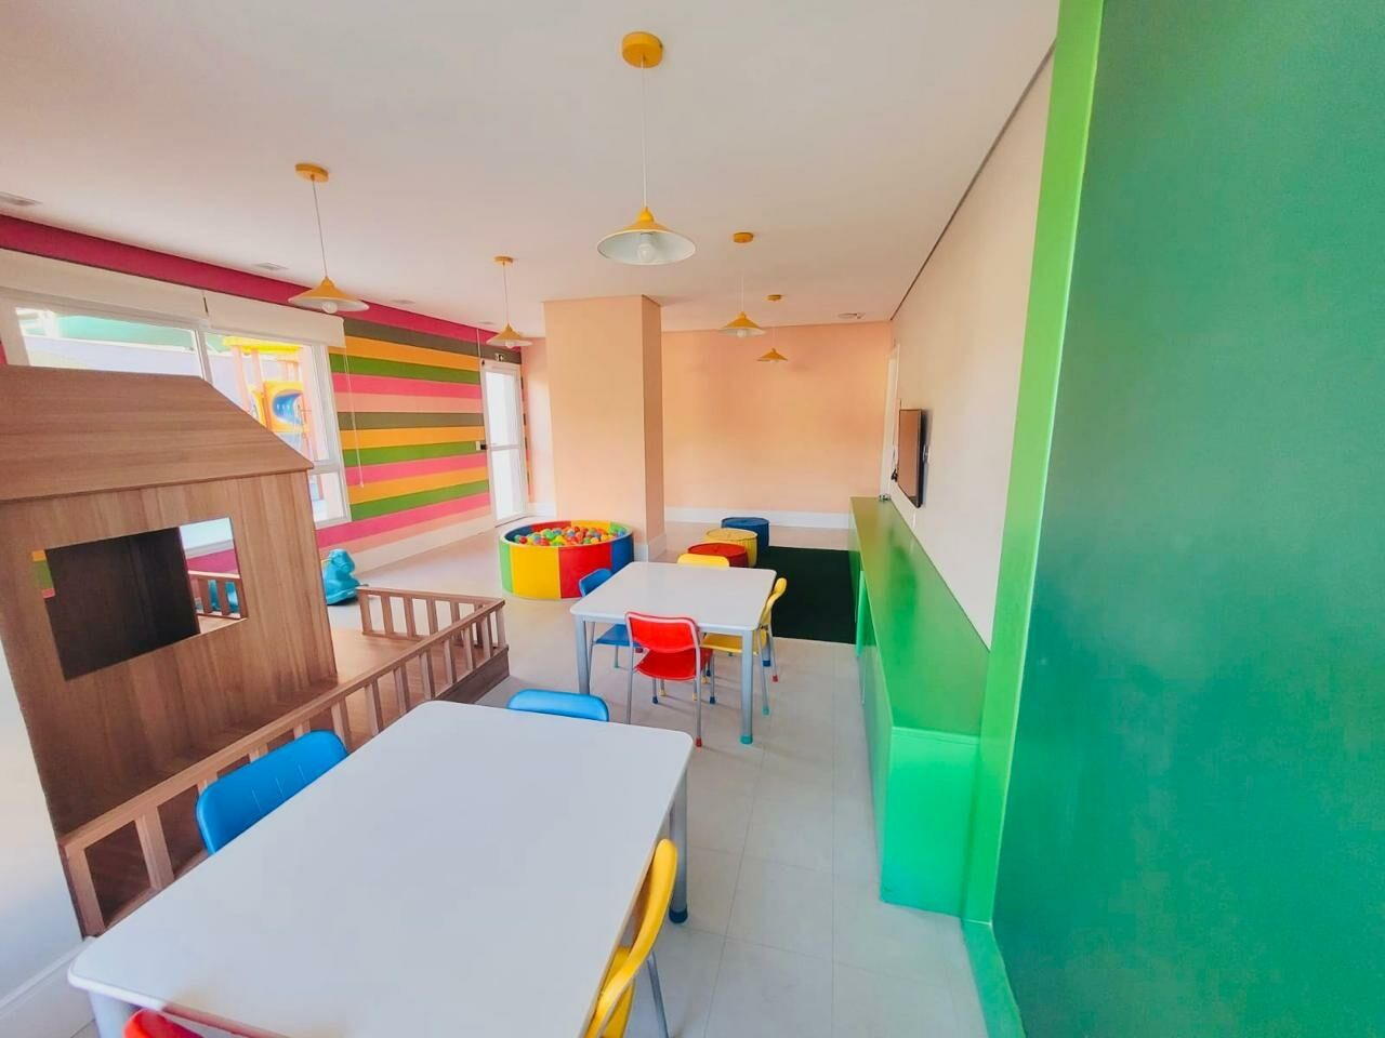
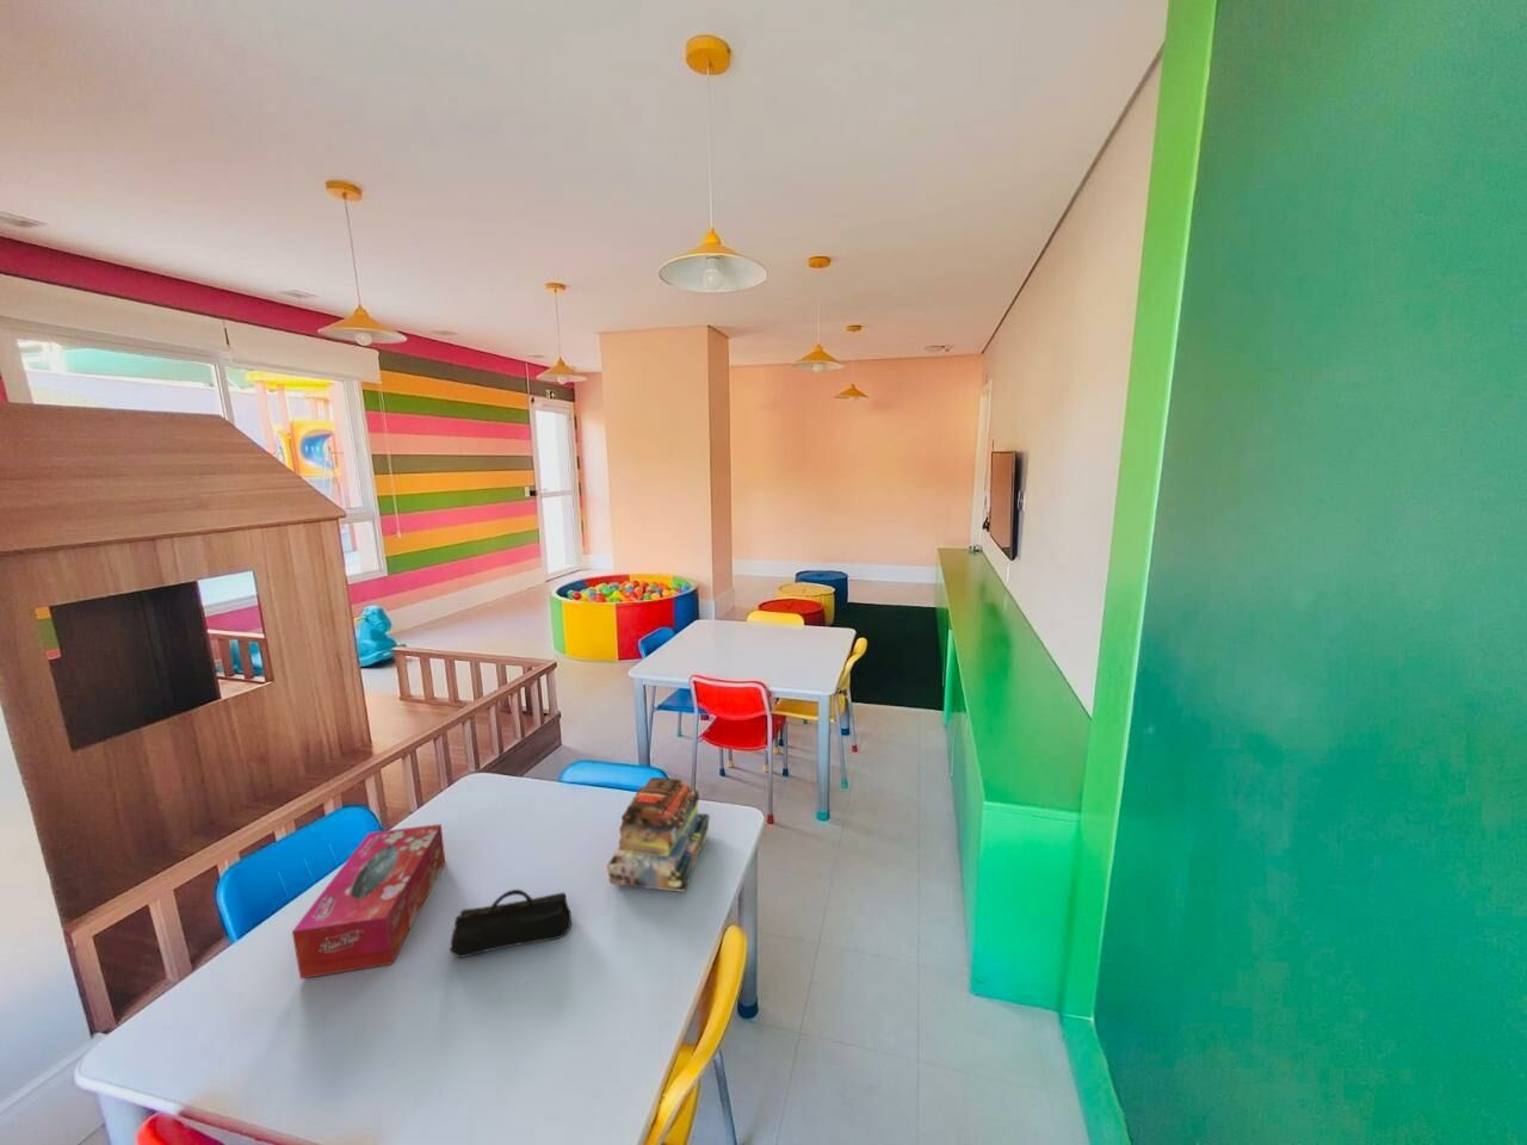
+ pencil case (511, 915)
+ tissue box (380, 891)
+ book (661, 826)
